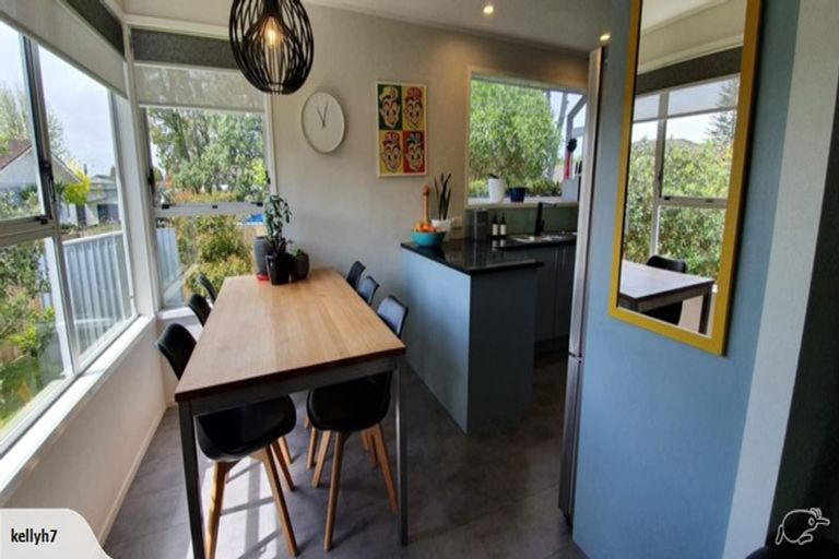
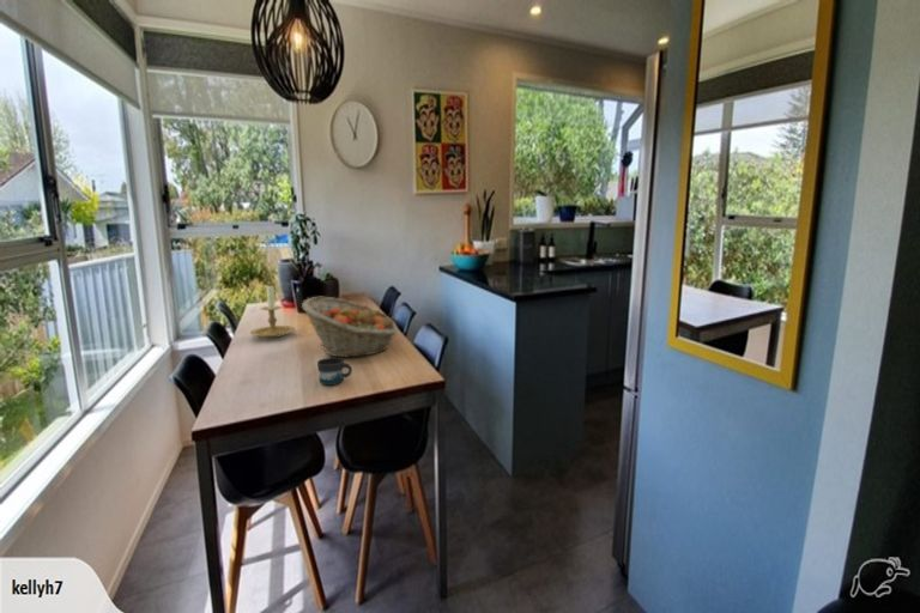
+ candle holder (271, 309)
+ mug (334, 371)
+ fruit basket (351, 322)
